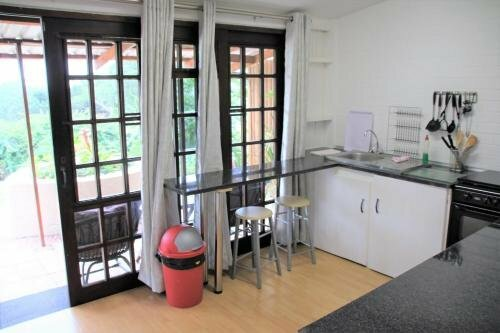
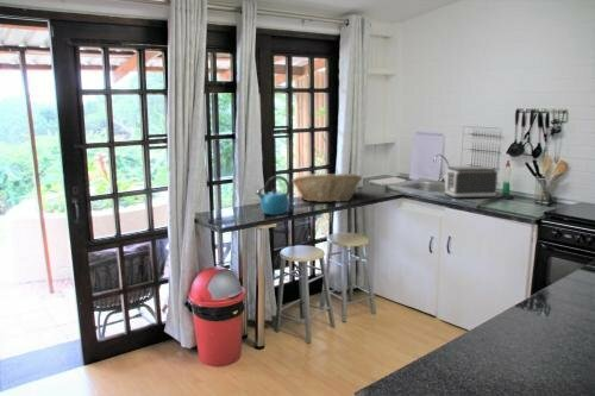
+ fruit basket (326, 184)
+ kettle (273, 194)
+ toaster (469, 181)
